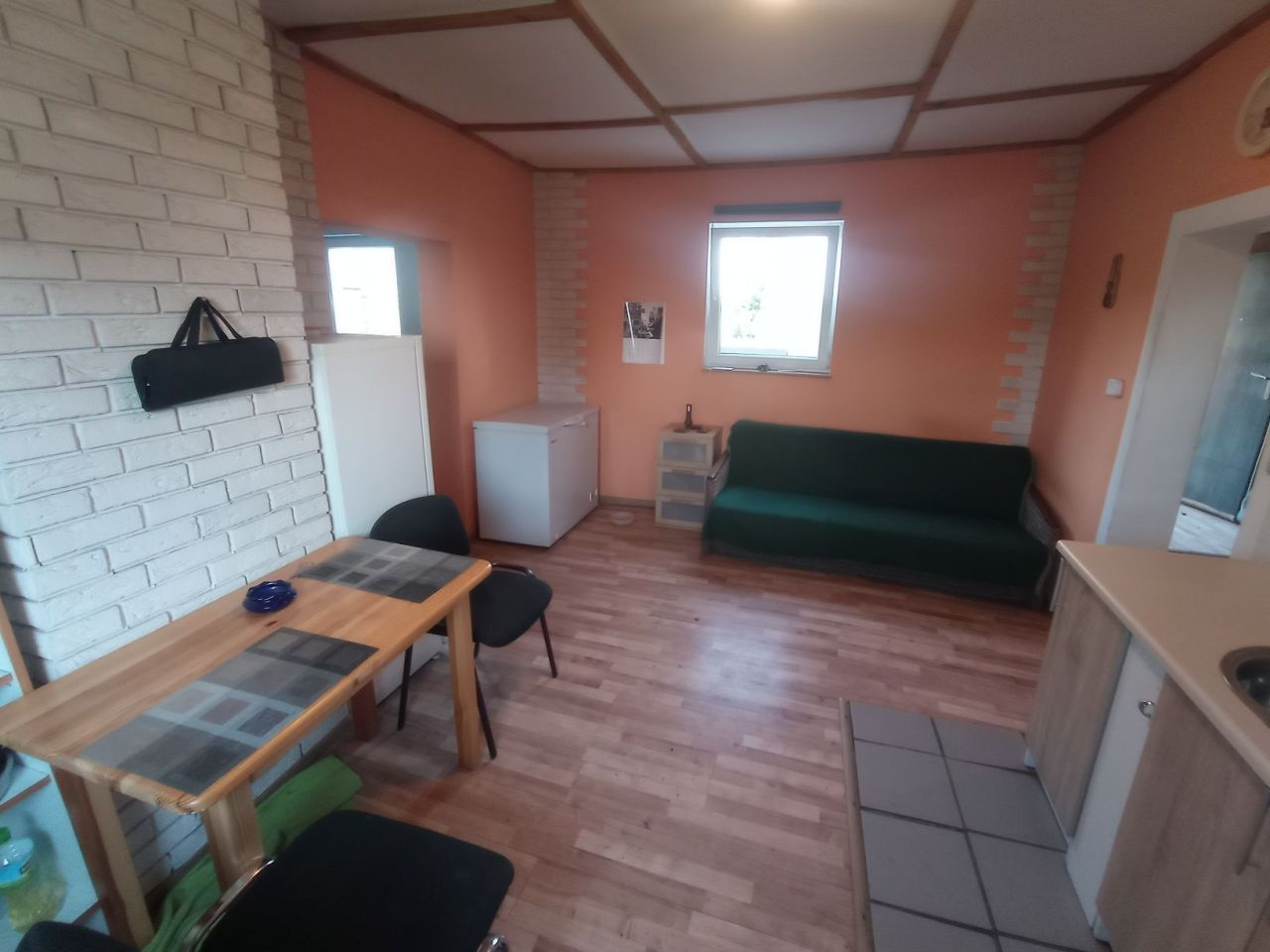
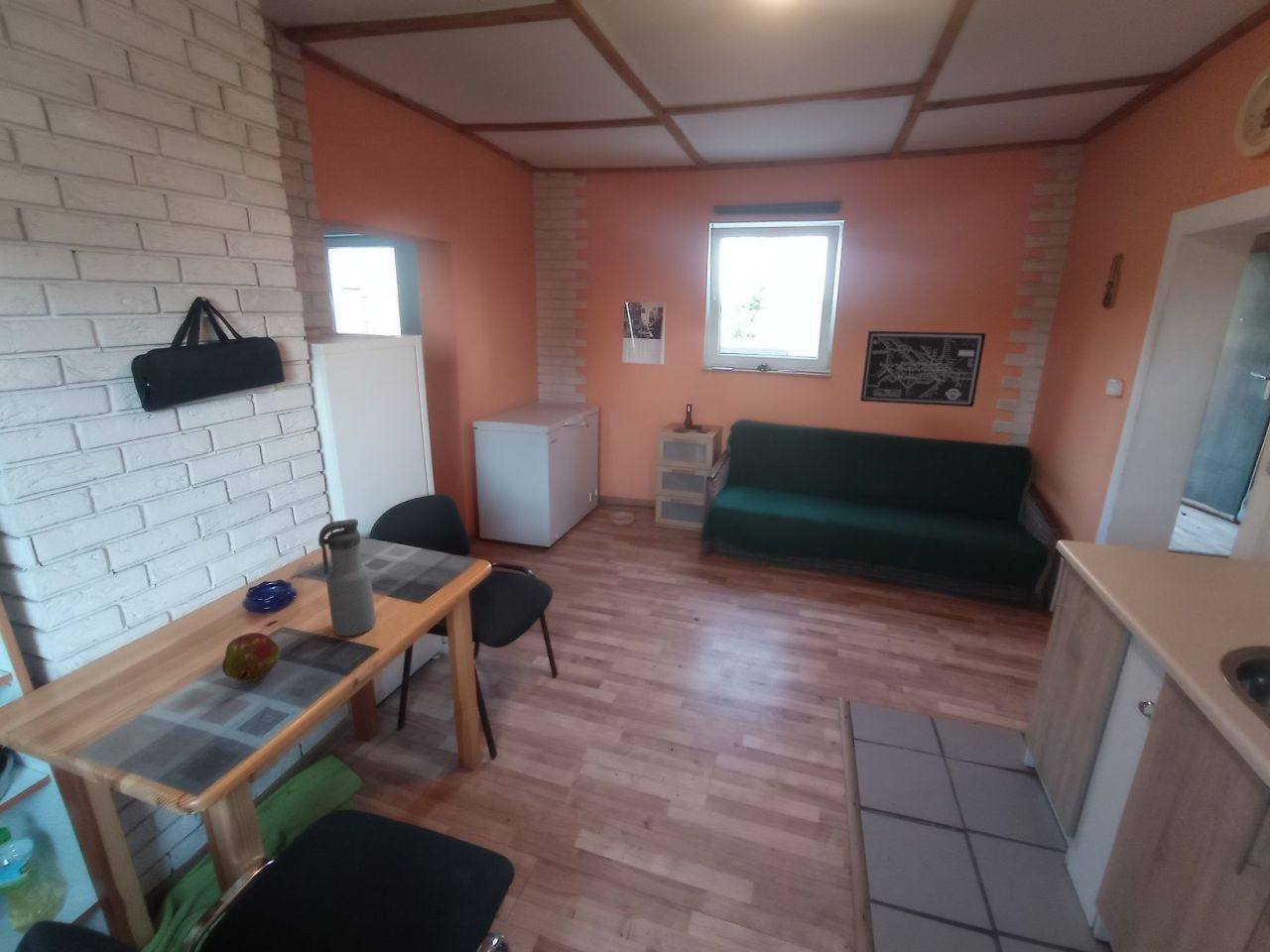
+ water bottle (347, 576)
+ fruit (250, 659)
+ wall art (920, 368)
